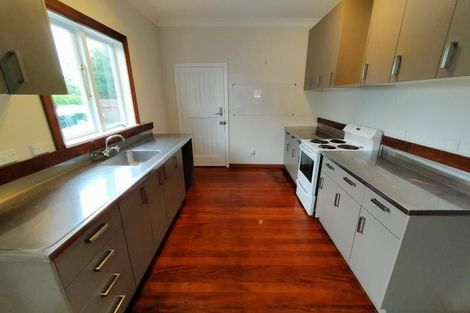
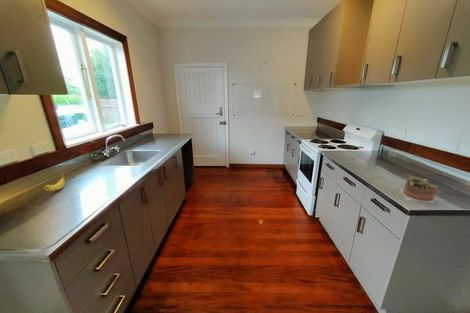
+ succulent plant (420, 186)
+ banana (55, 184)
